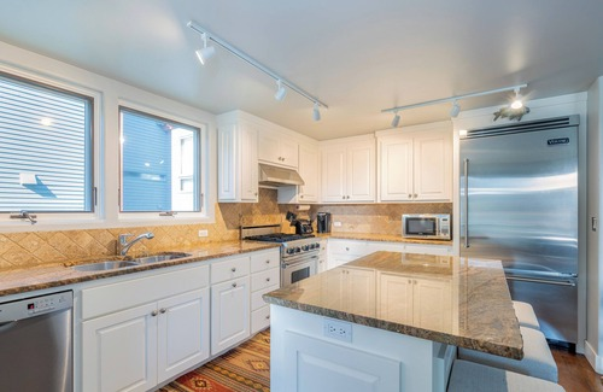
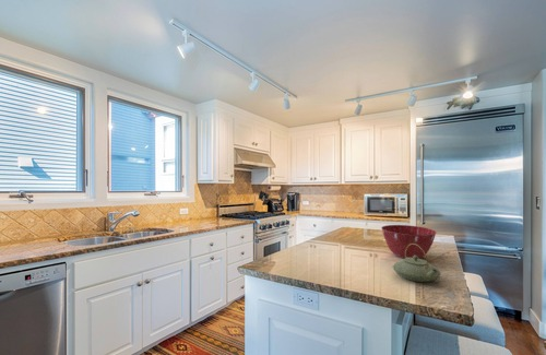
+ mixing bowl (407, 241)
+ teapot (417, 261)
